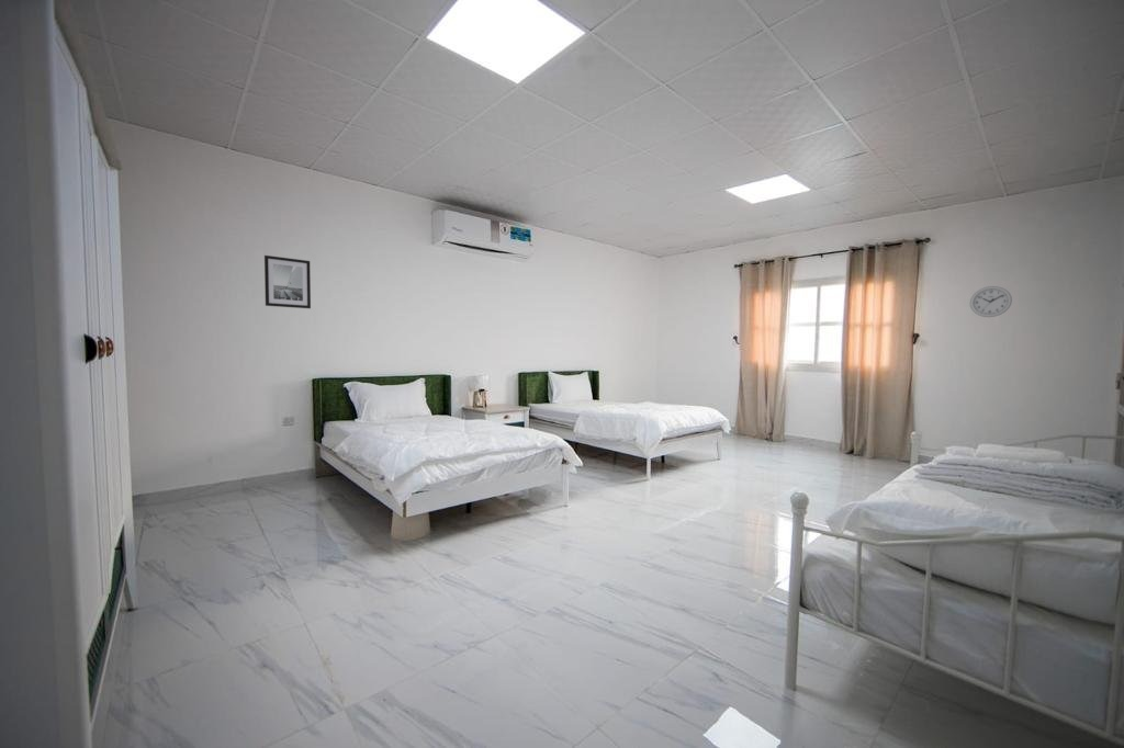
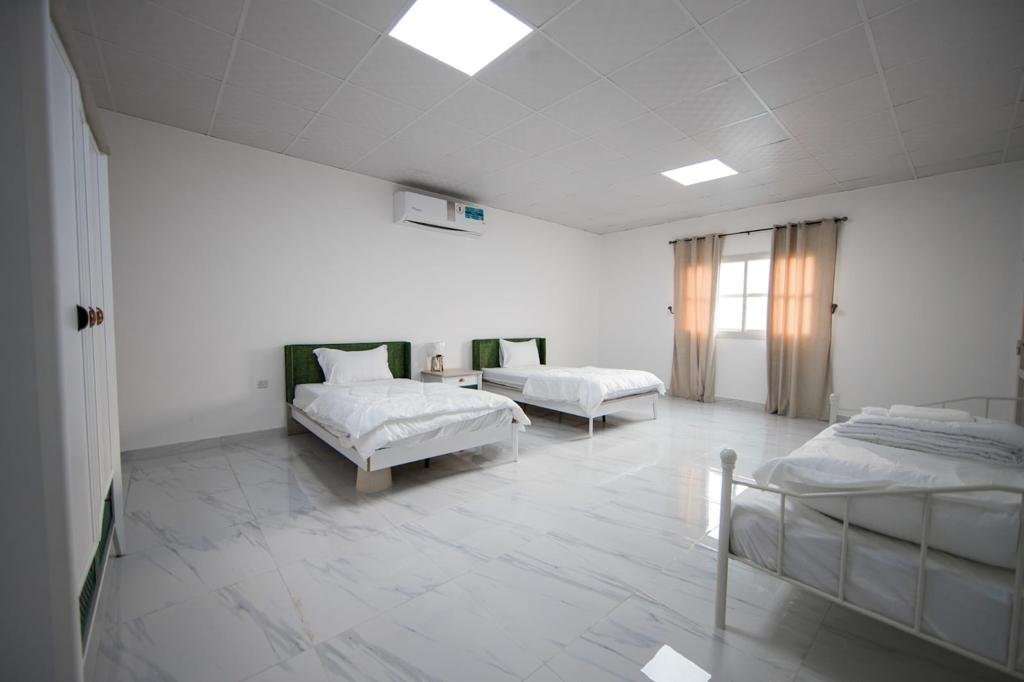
- wall clock (990, 302)
- wall art (288, 282)
